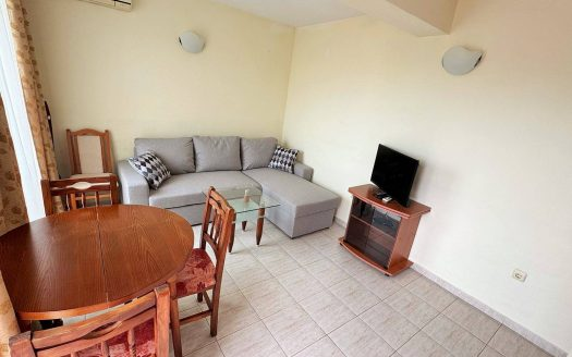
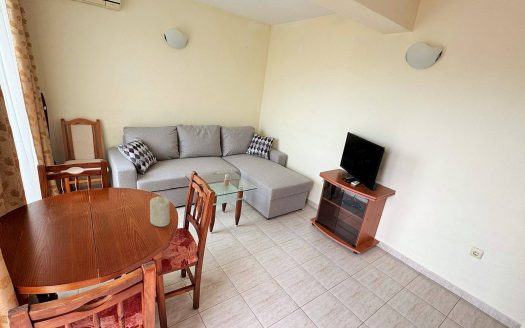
+ candle (160, 209)
